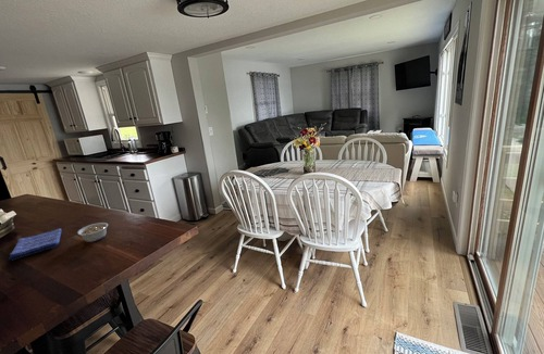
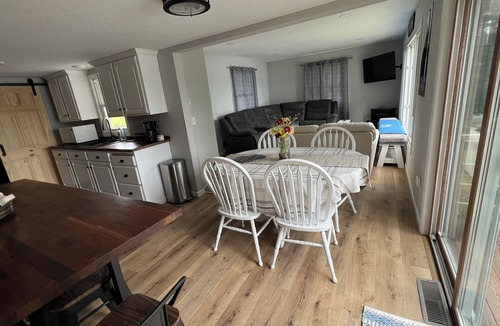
- dish towel (37, 241)
- legume (94, 232)
